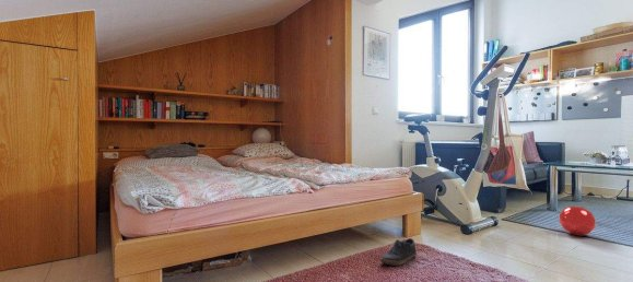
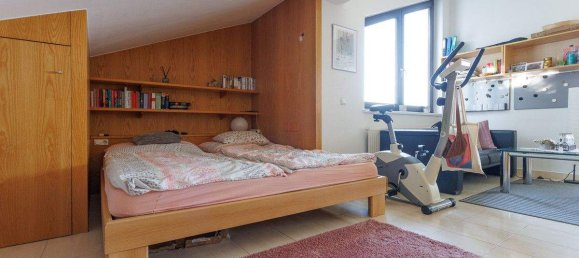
- ball (576, 220)
- shoe (399, 250)
